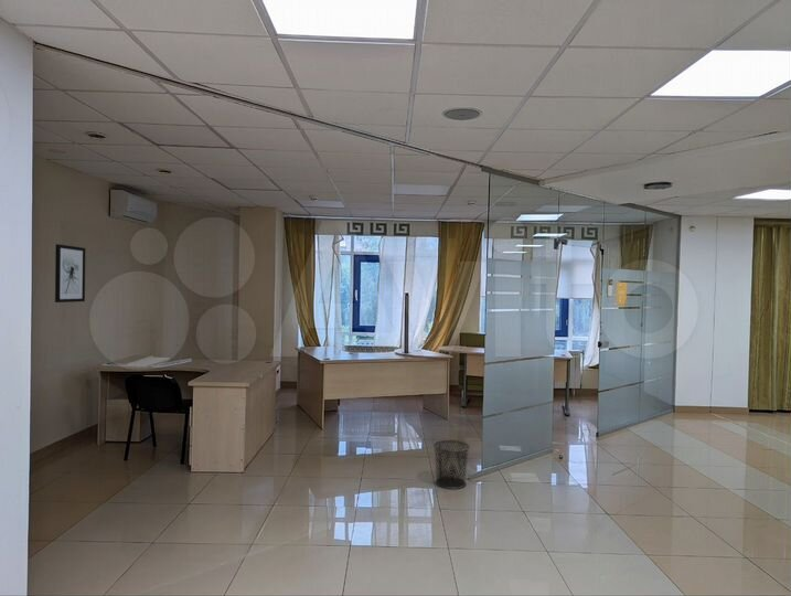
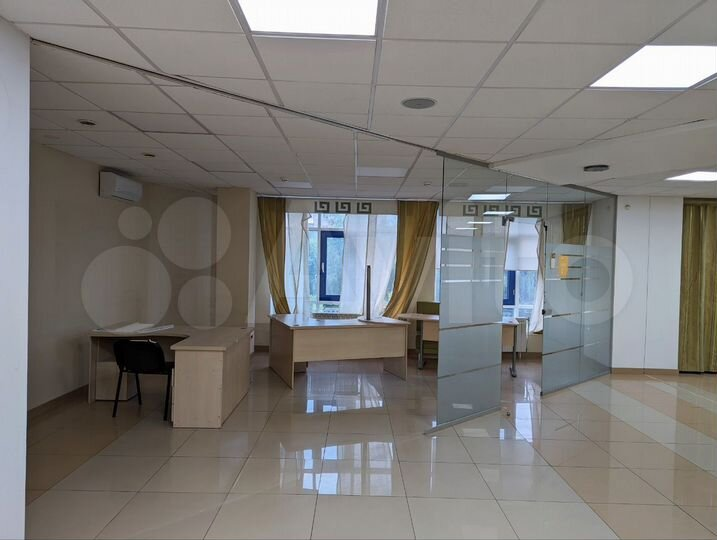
- trash can (451, 464)
- wall art (71, 274)
